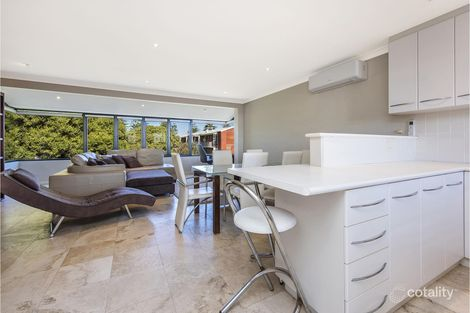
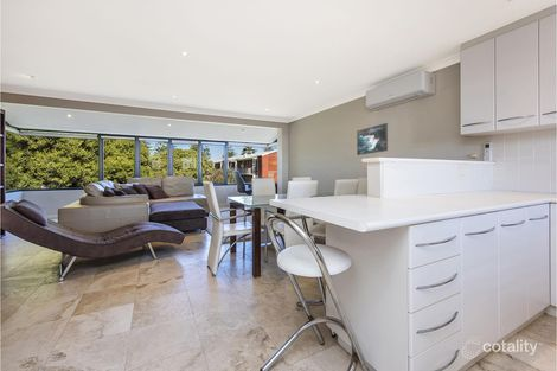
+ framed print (371, 140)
